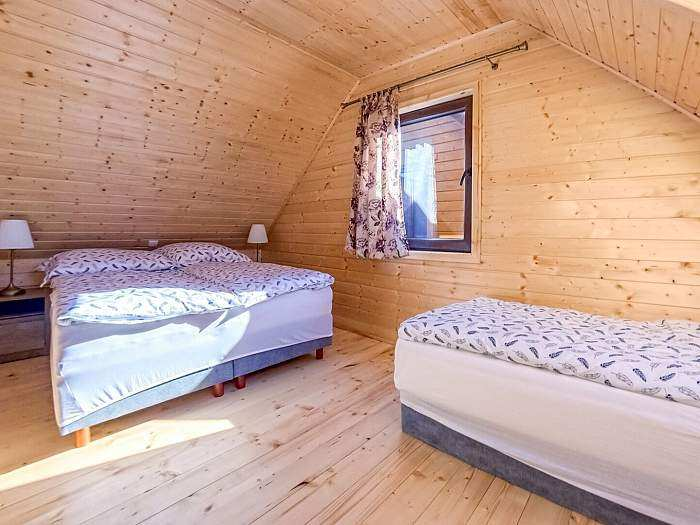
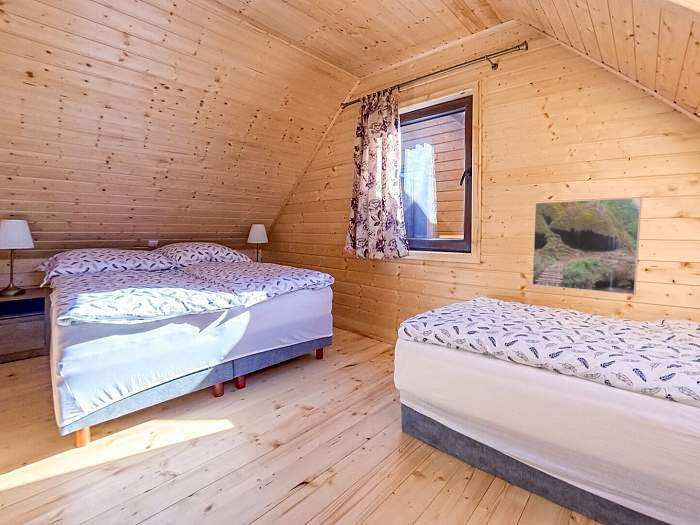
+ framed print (581, 245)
